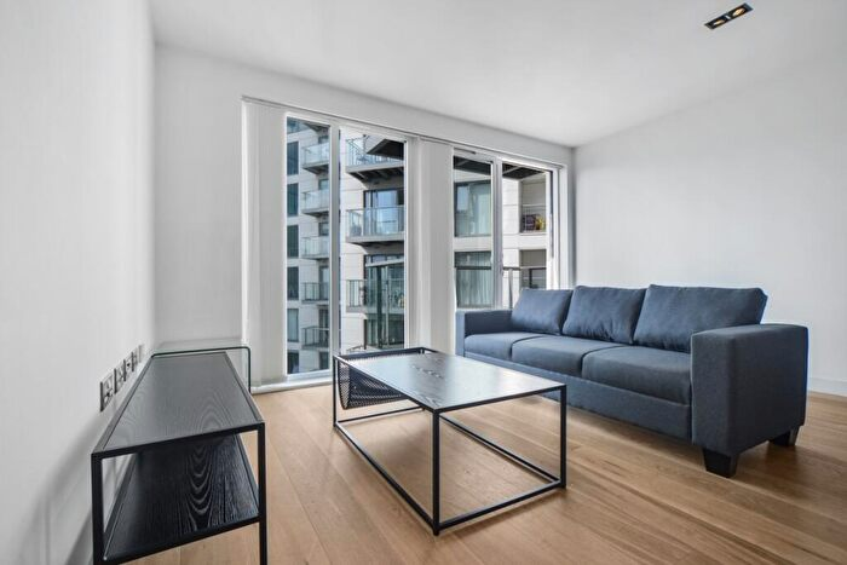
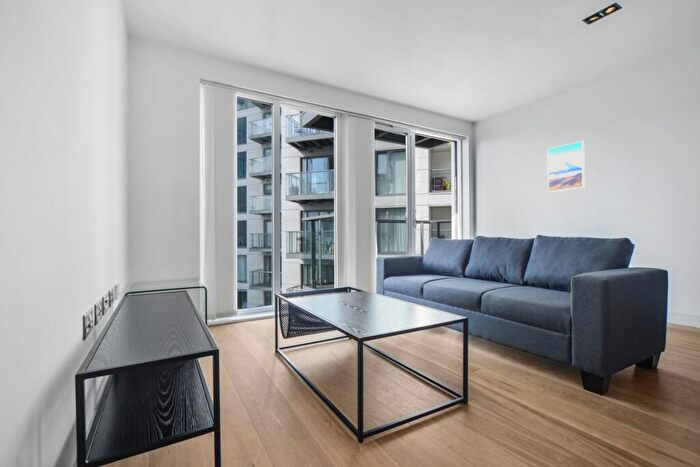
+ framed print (565, 167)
